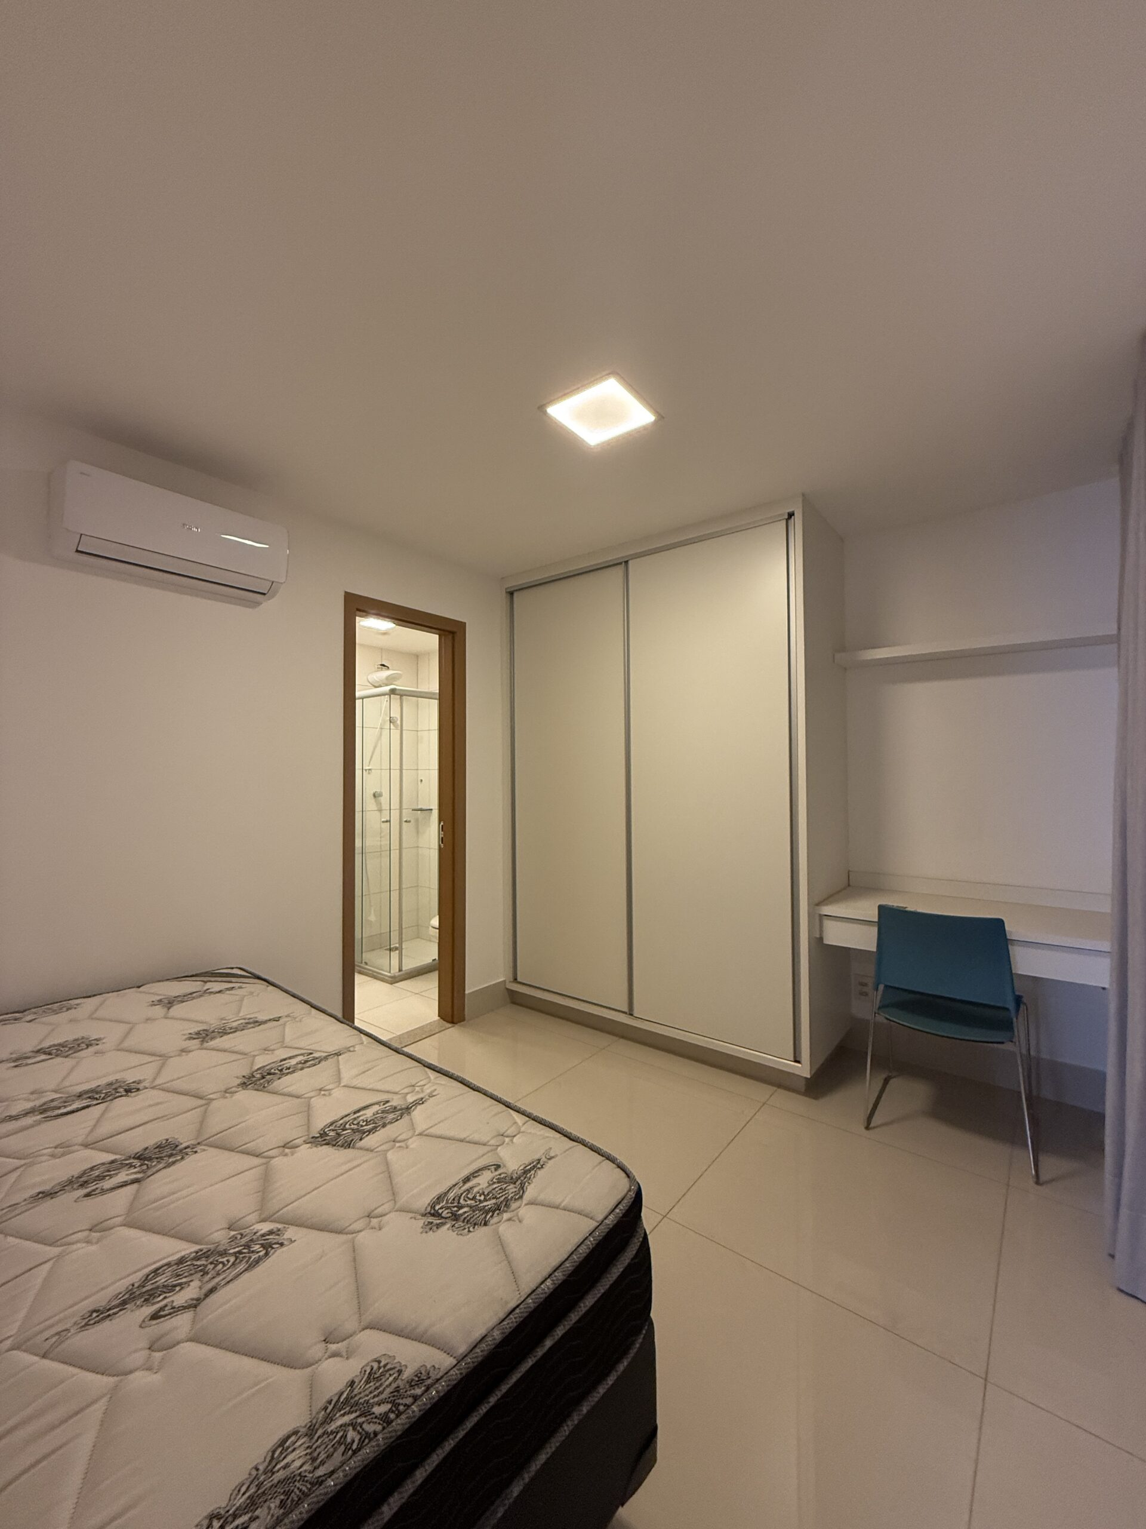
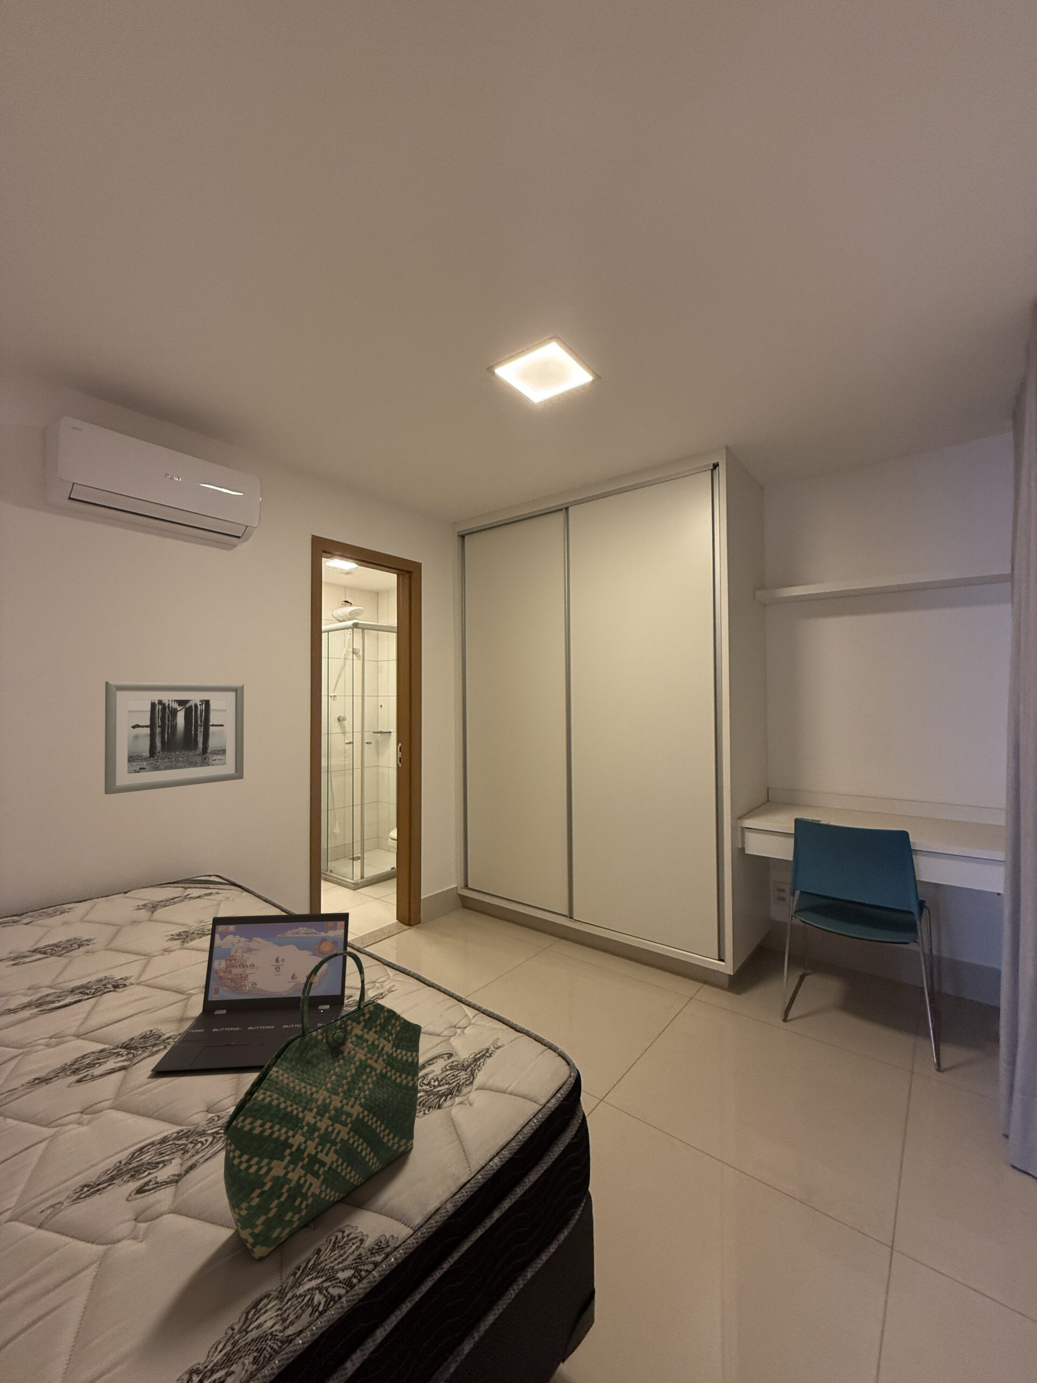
+ laptop (261, 984)
+ wall art (180, 734)
+ tote bag (334, 1066)
